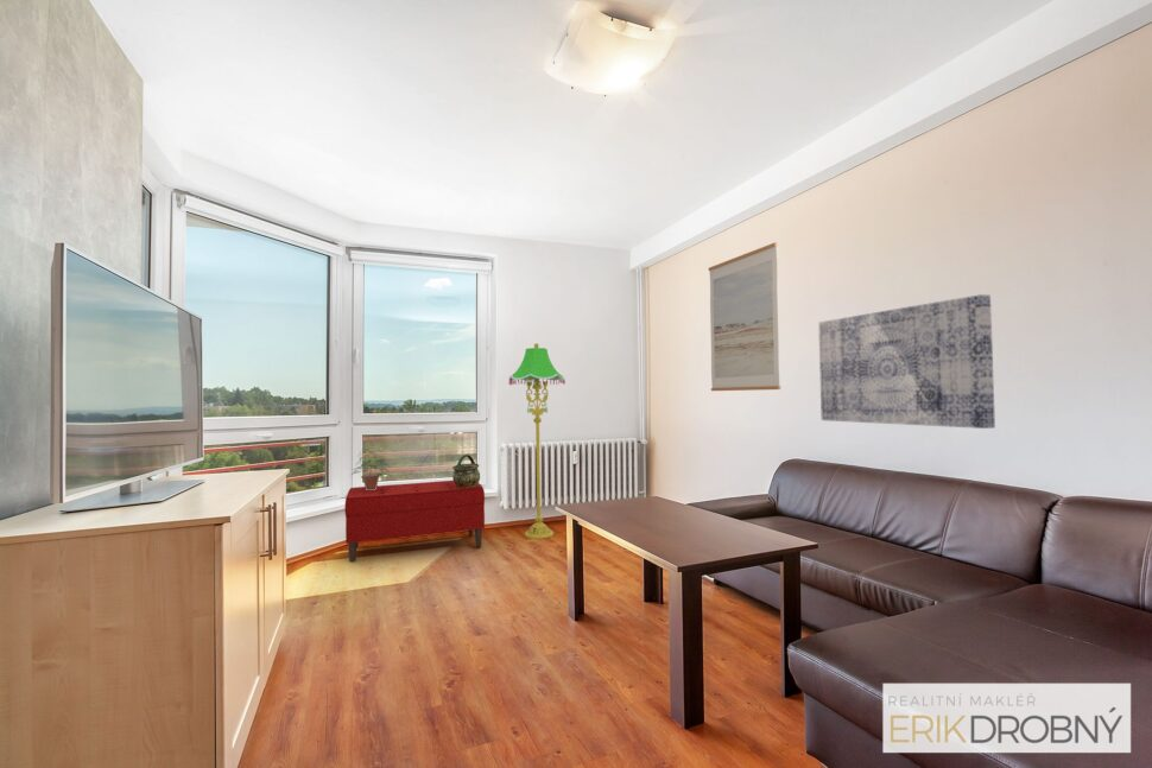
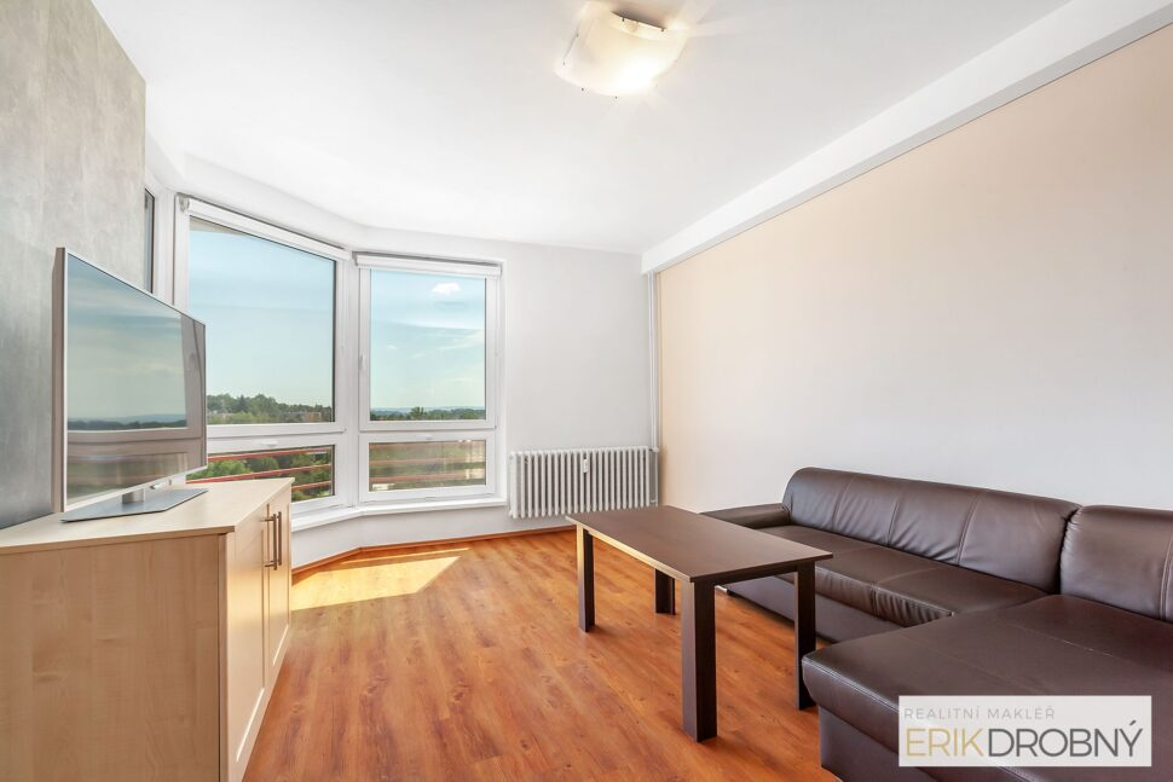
- potted plant (369, 469)
- floor lamp (537, 438)
- bench (416, 516)
- ceramic pot (467, 470)
- wall art (893, 367)
- wall art (741, 323)
